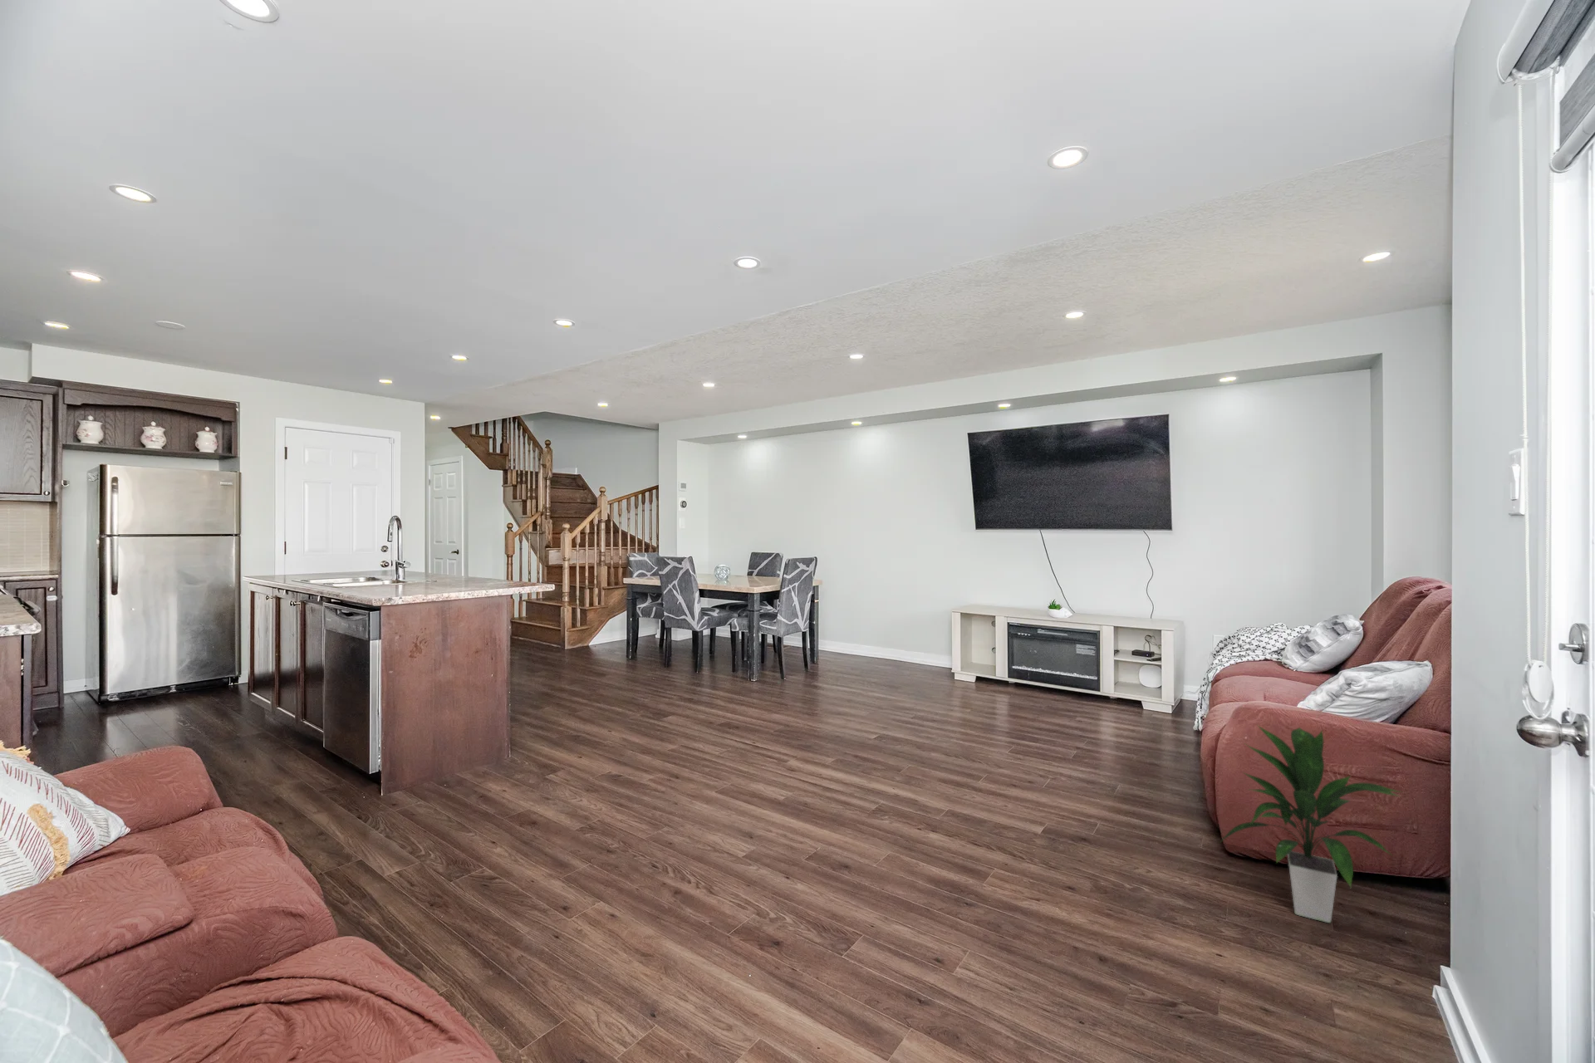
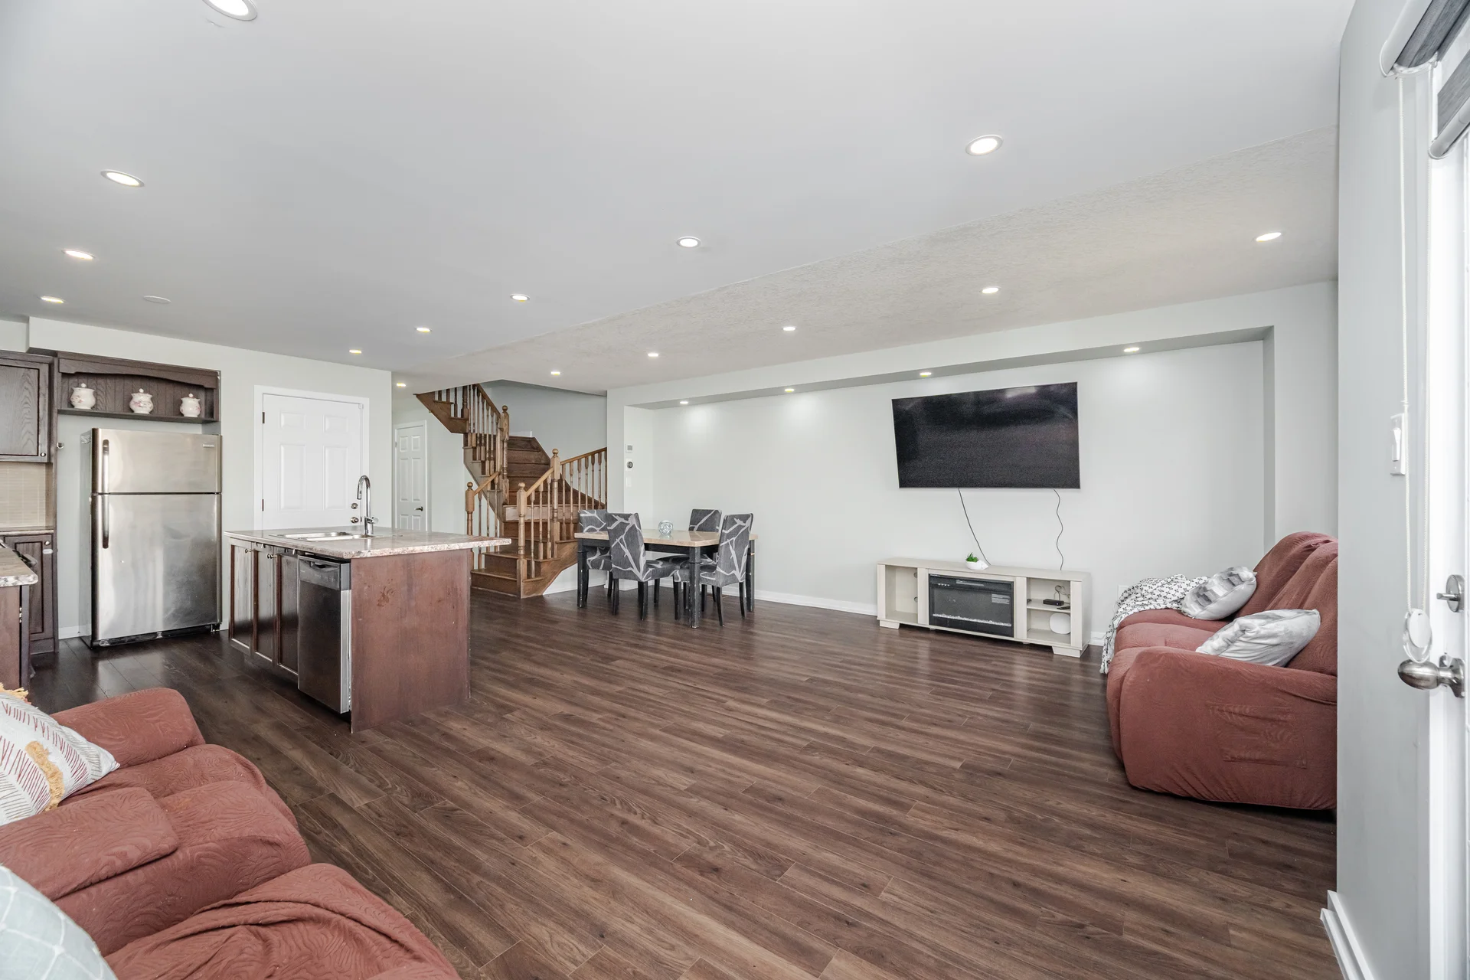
- indoor plant (1303, 815)
